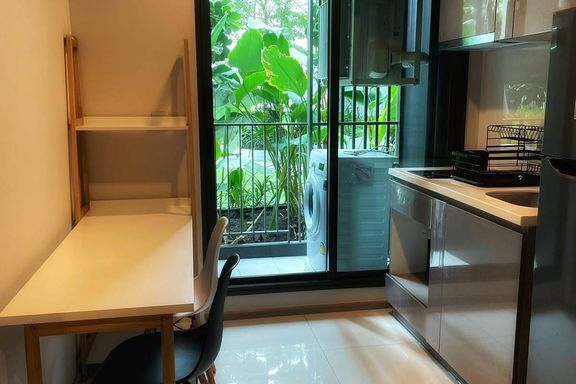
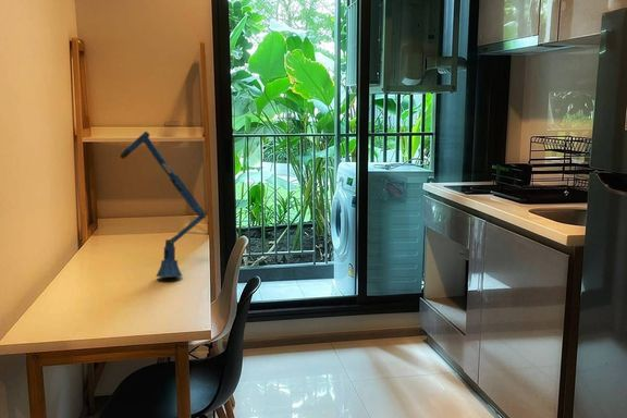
+ desk lamp (180, 193)
